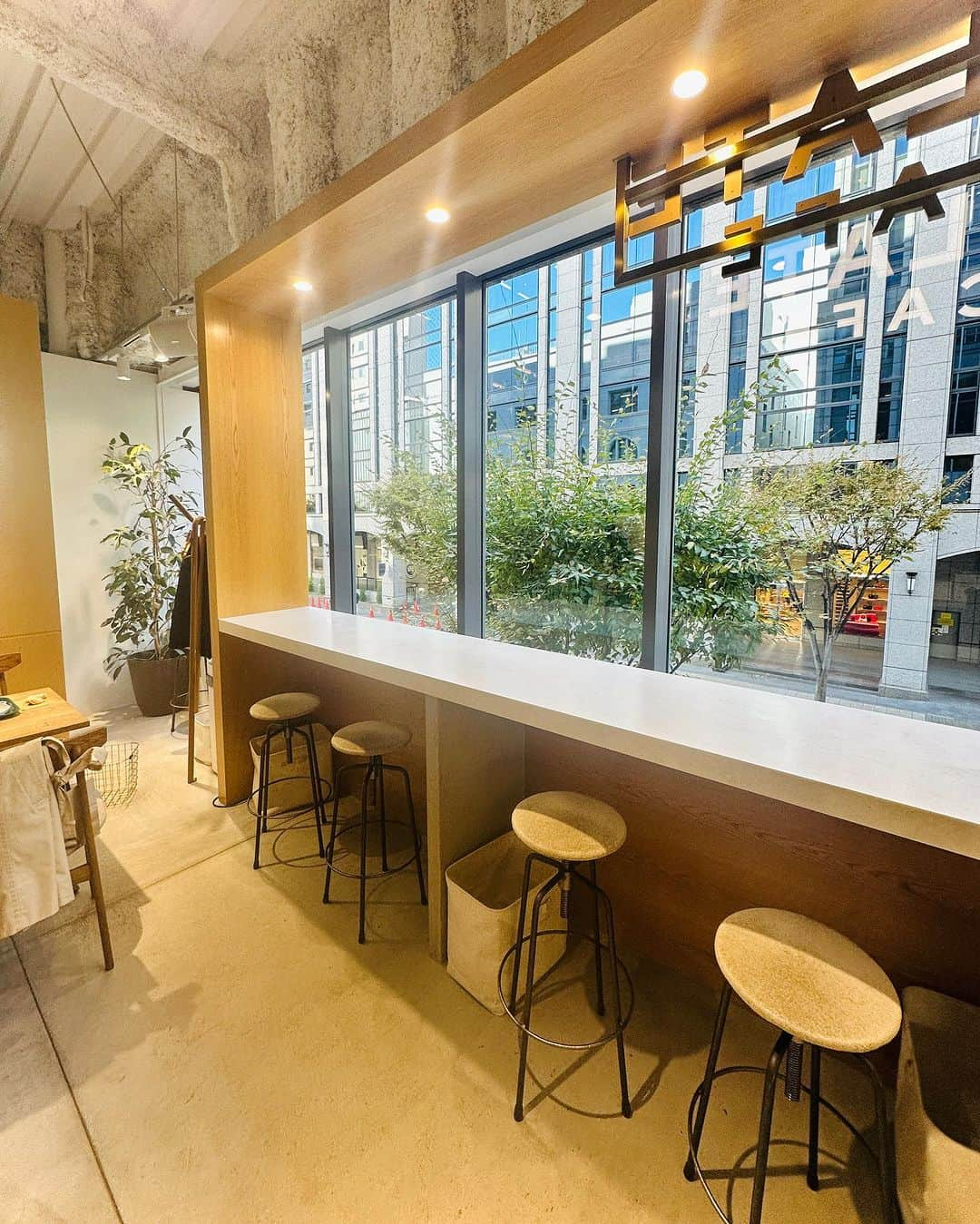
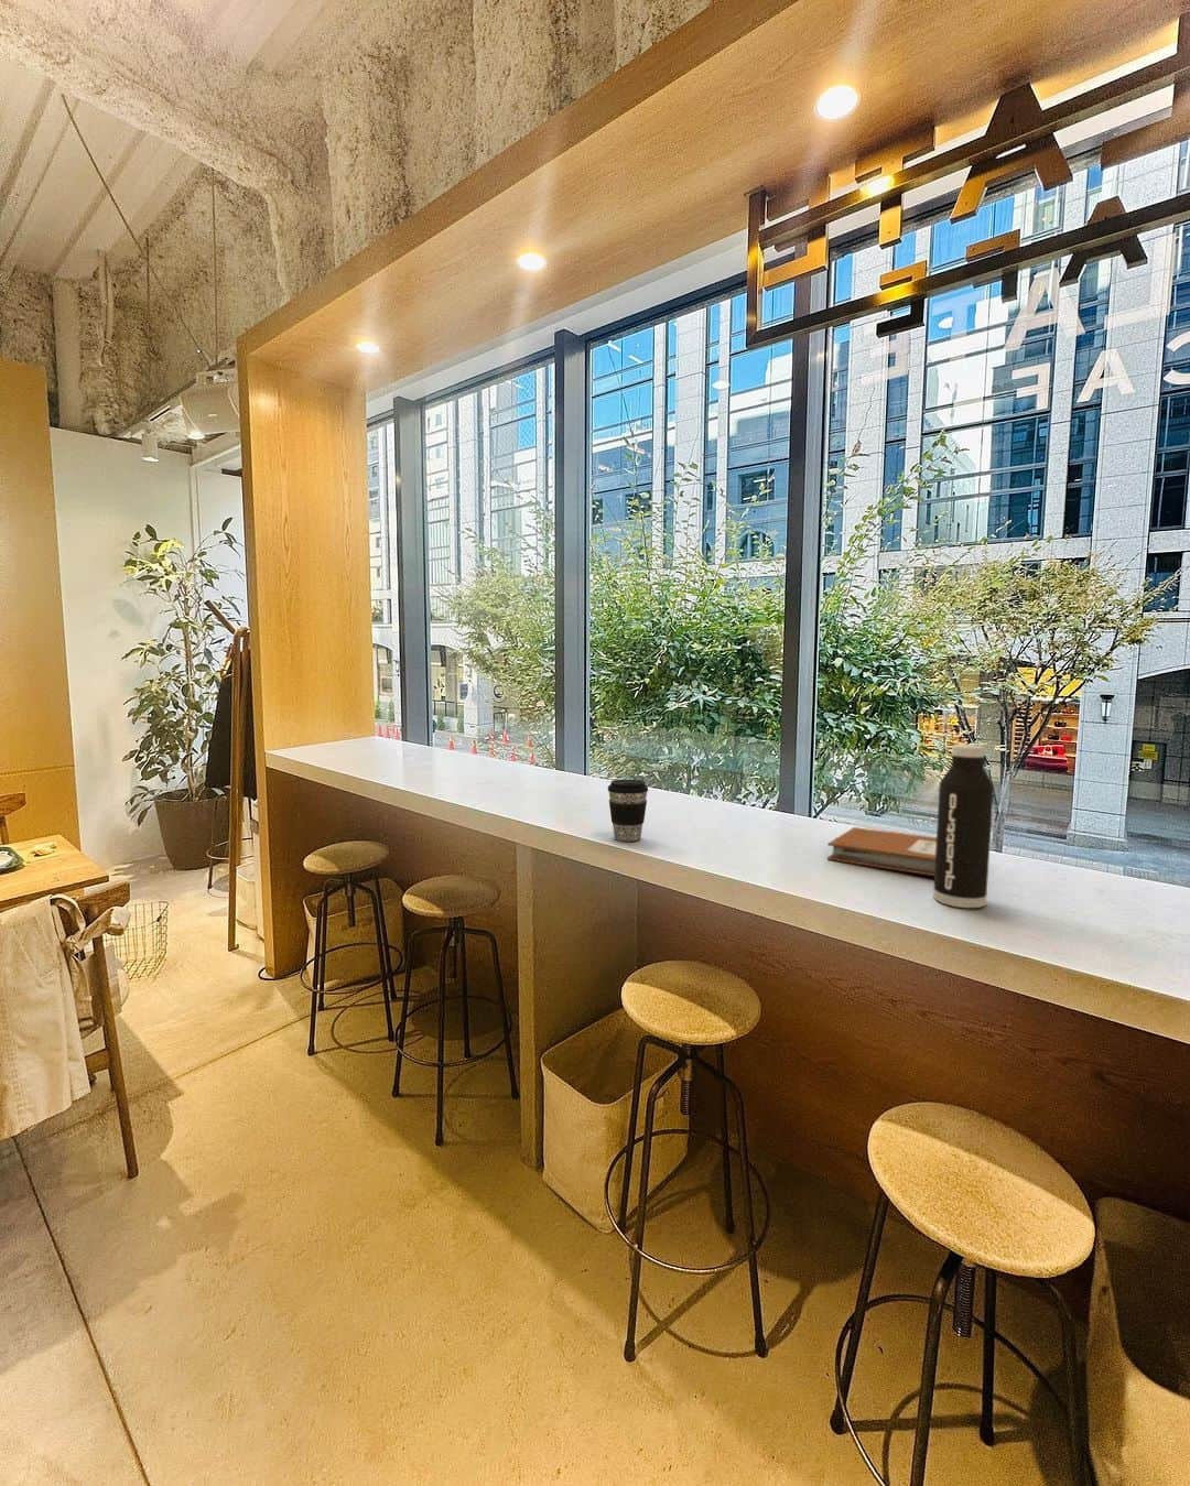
+ coffee cup (627, 810)
+ notebook (900, 850)
+ water bottle (963, 824)
